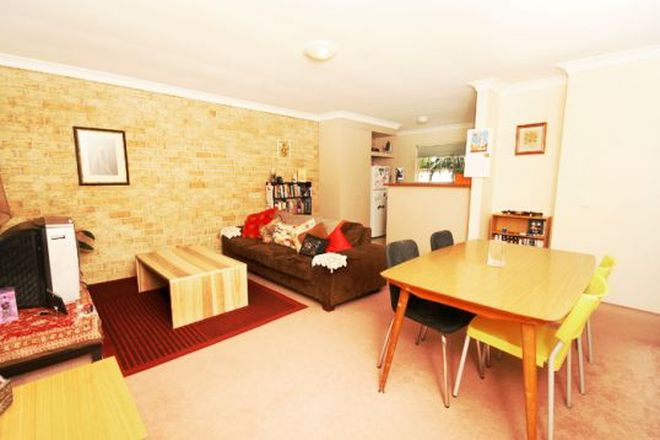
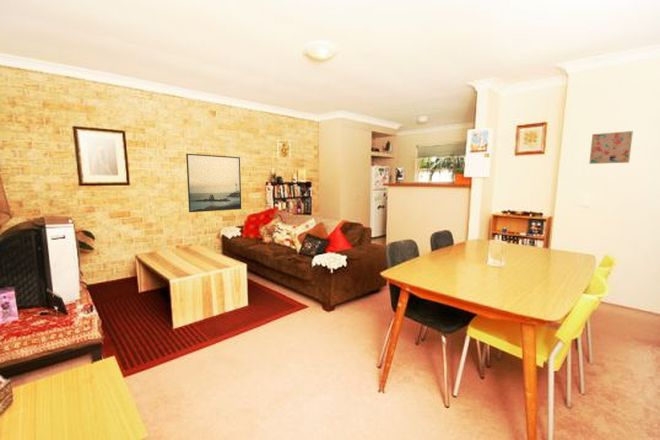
+ wall art (610, 148)
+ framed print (215, 183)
